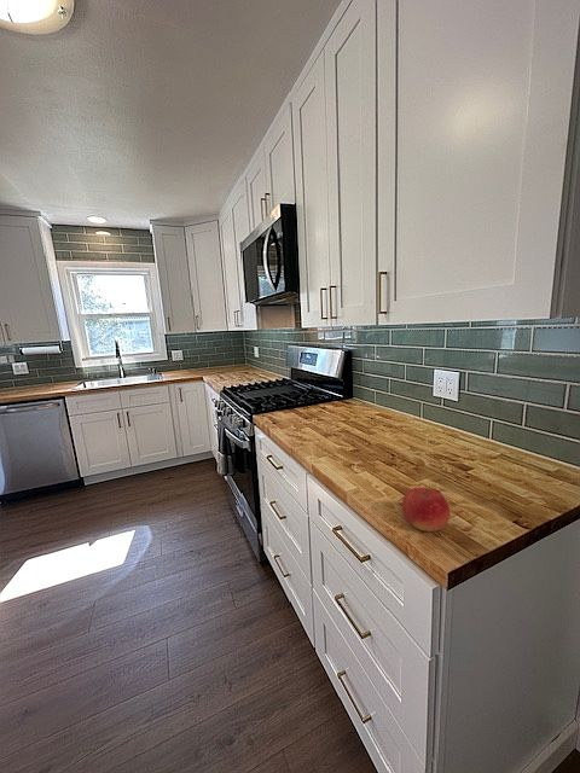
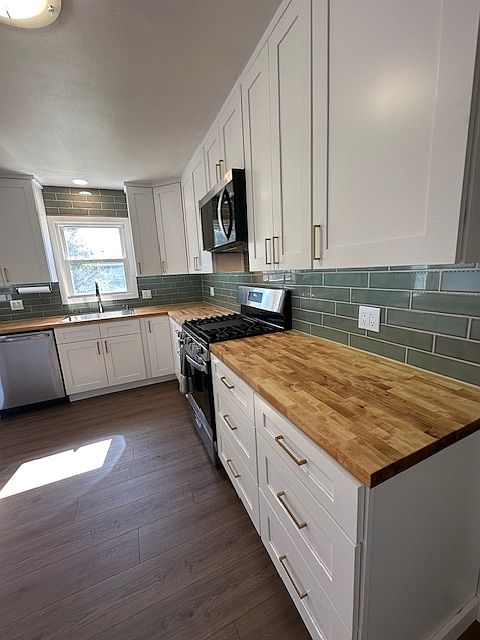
- fruit (425, 506)
